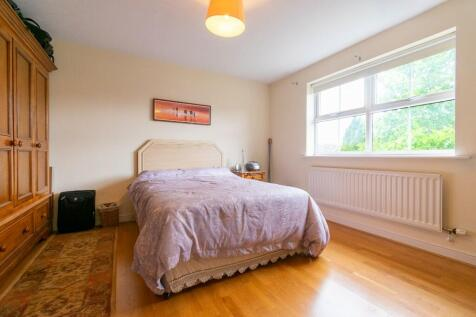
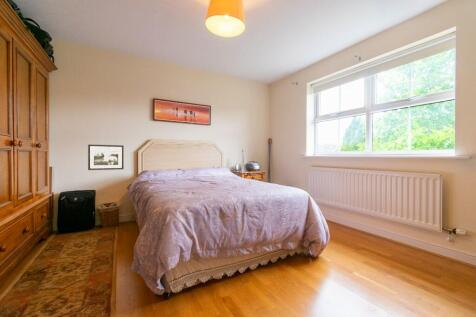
+ picture frame (106, 157)
